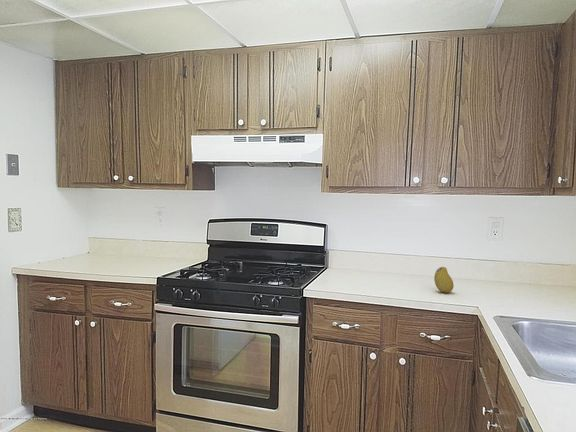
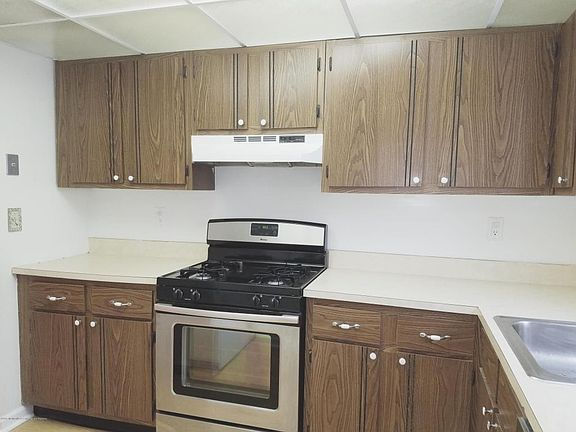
- fruit (443, 279)
